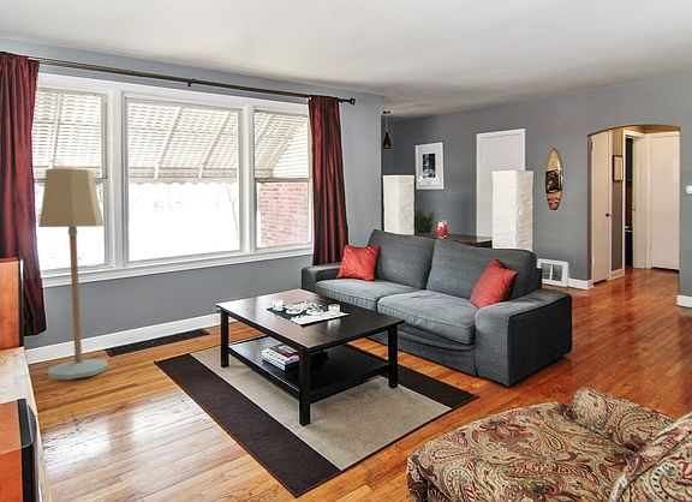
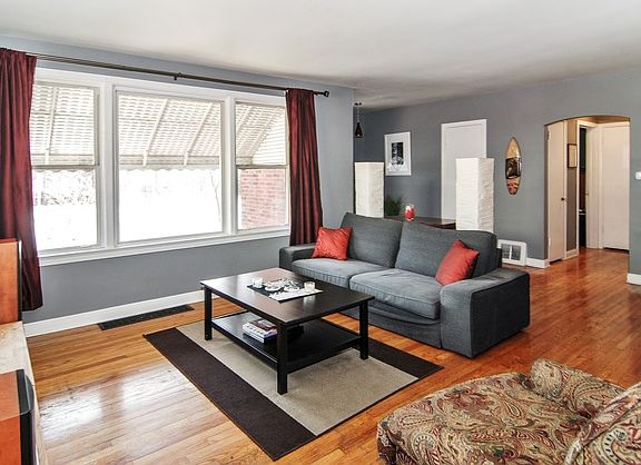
- floor lamp (74, 271)
